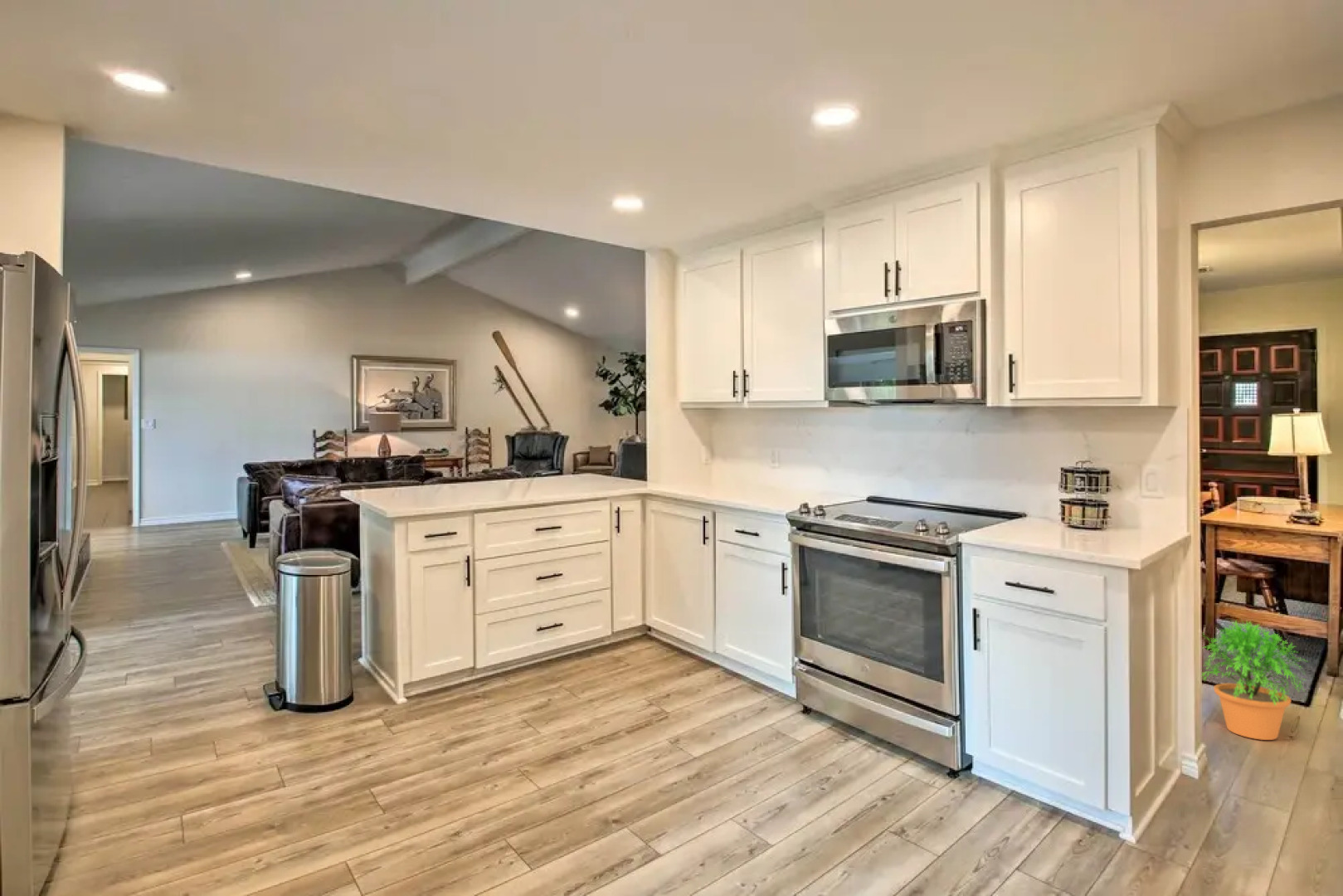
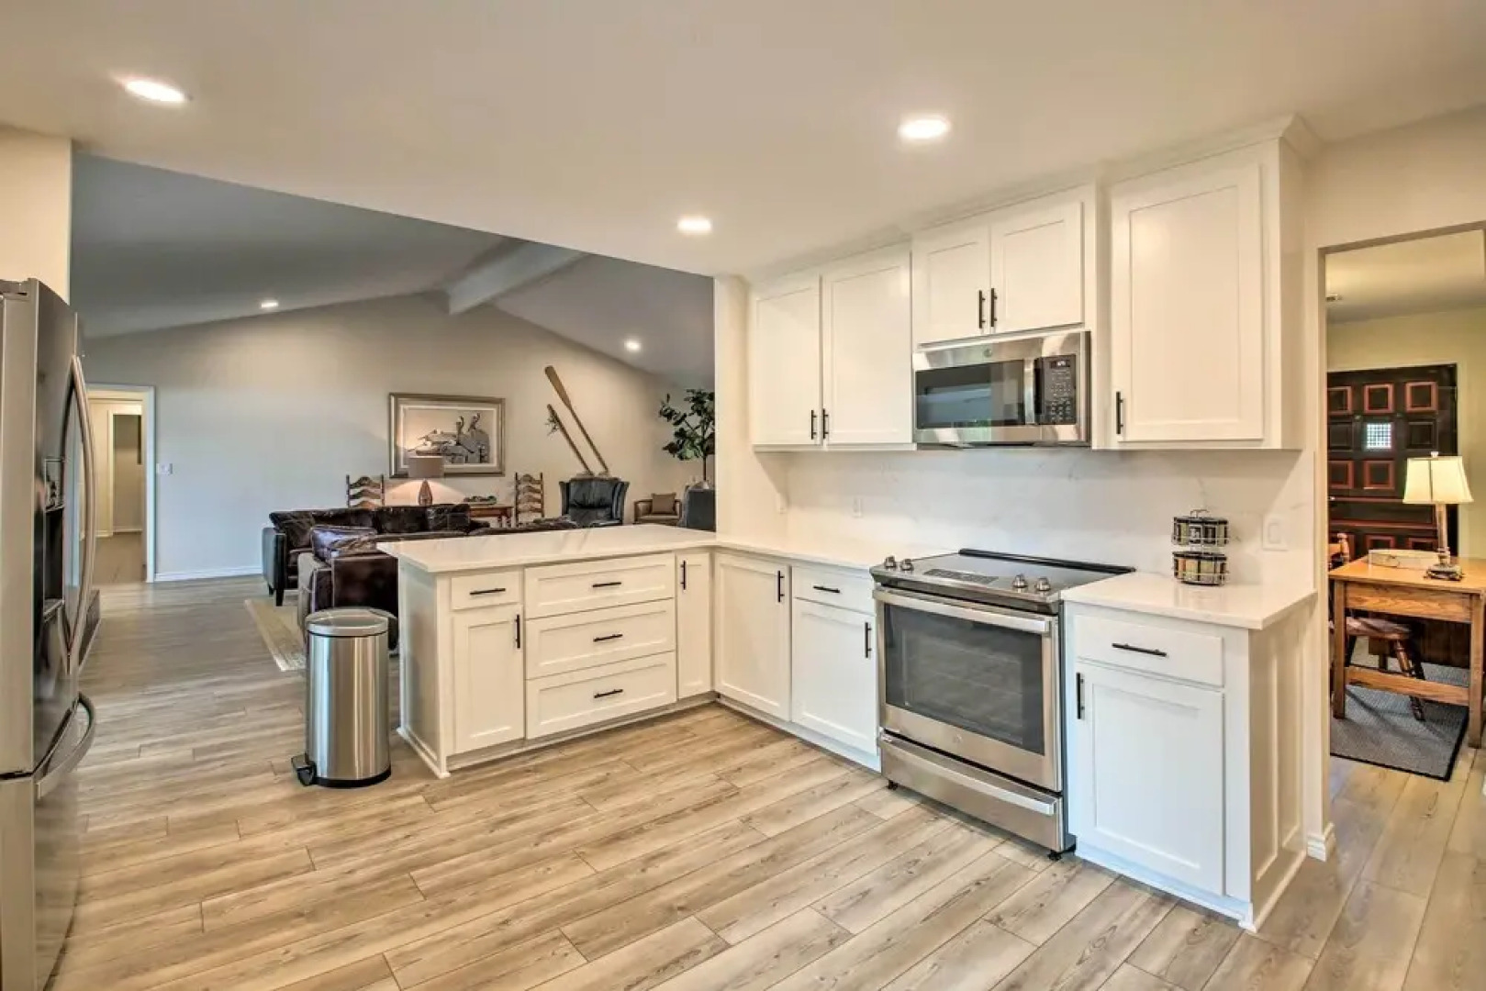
- potted plant (1253, 678)
